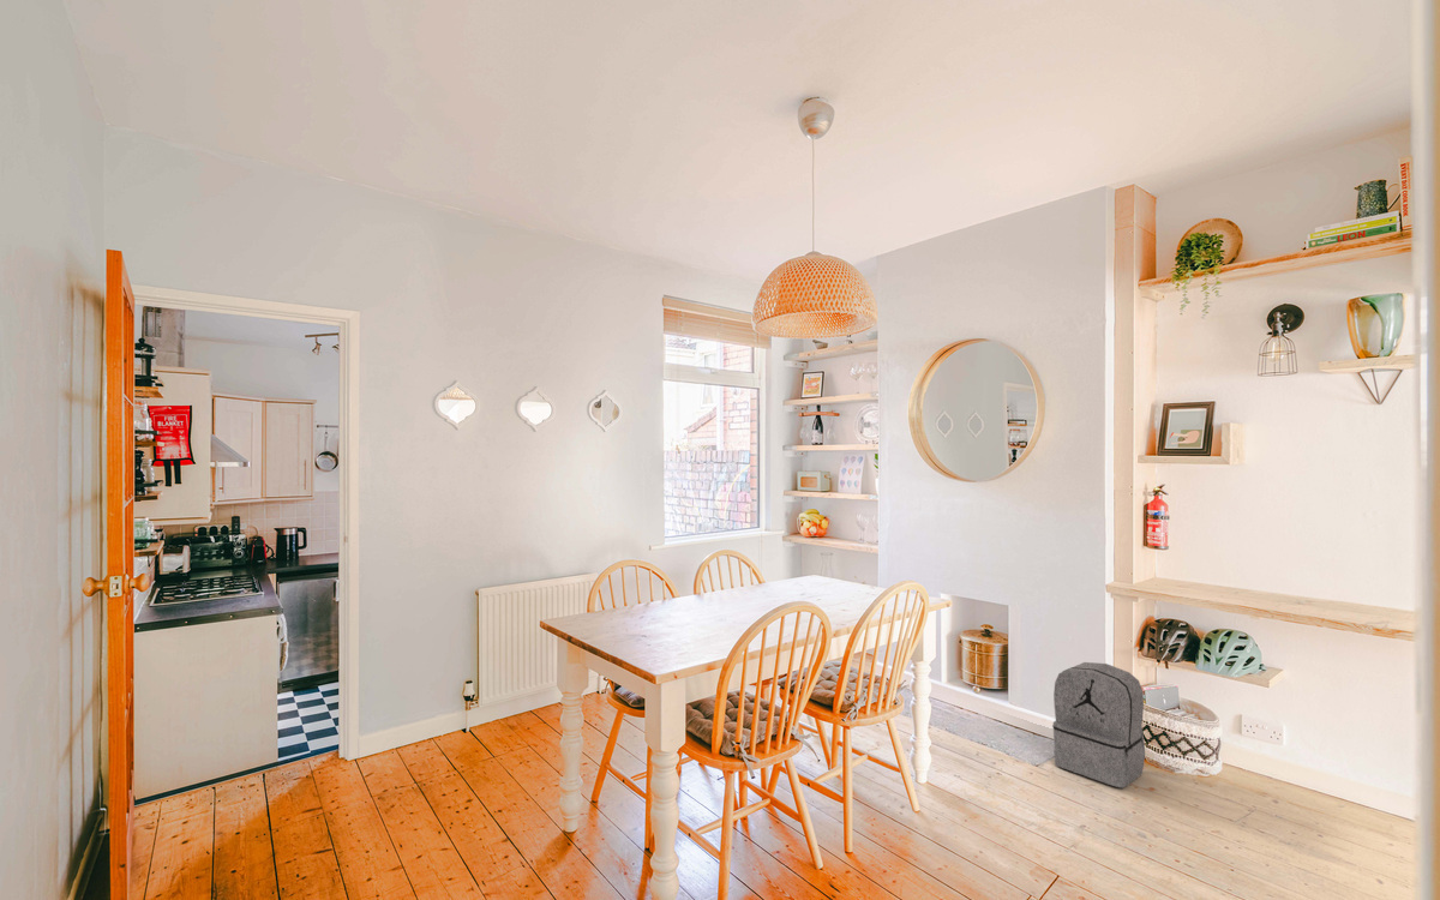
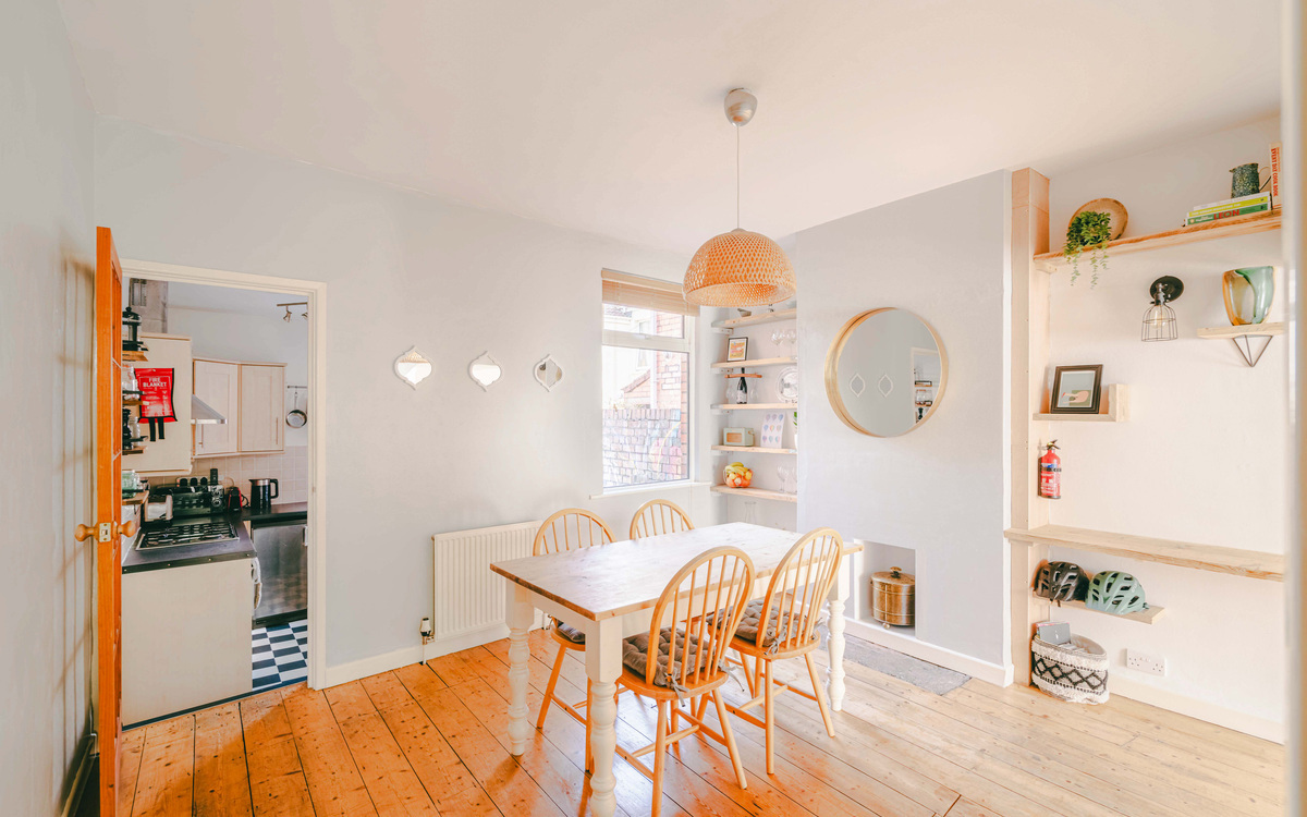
- backpack (1100, 716)
